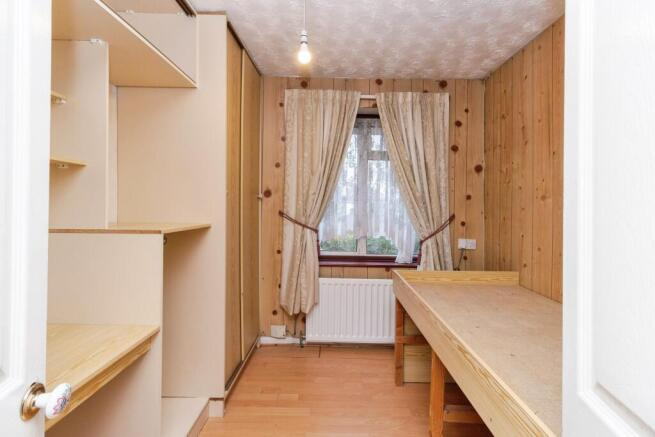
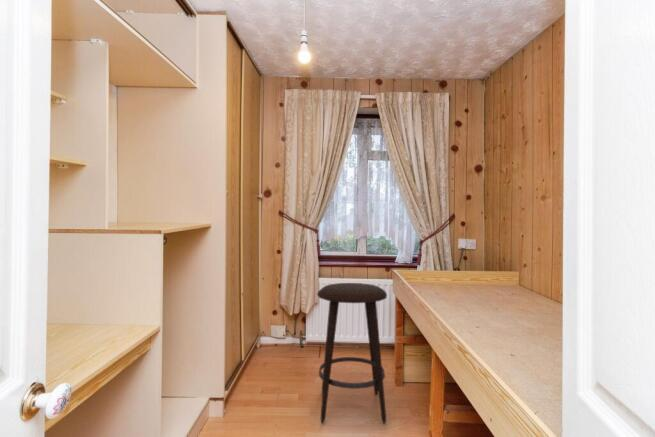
+ stool (351, 357)
